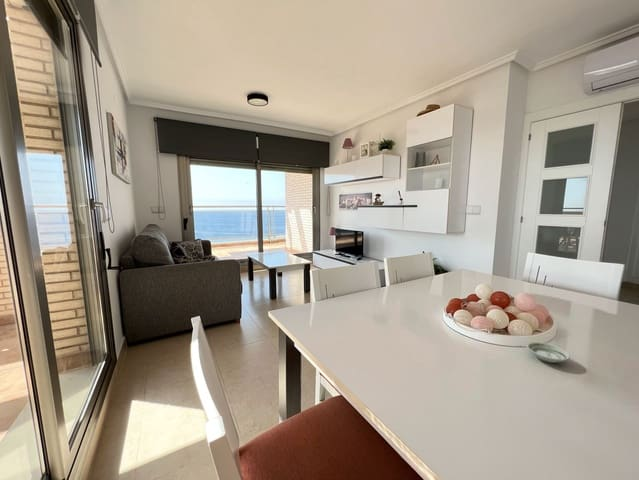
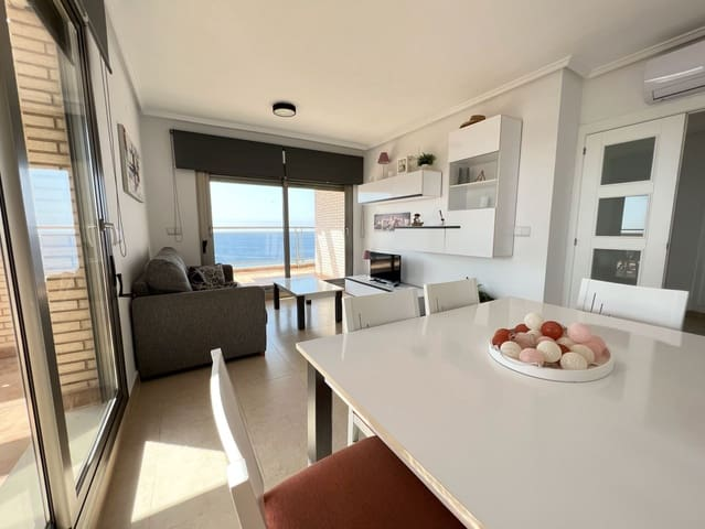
- saucer (546, 353)
